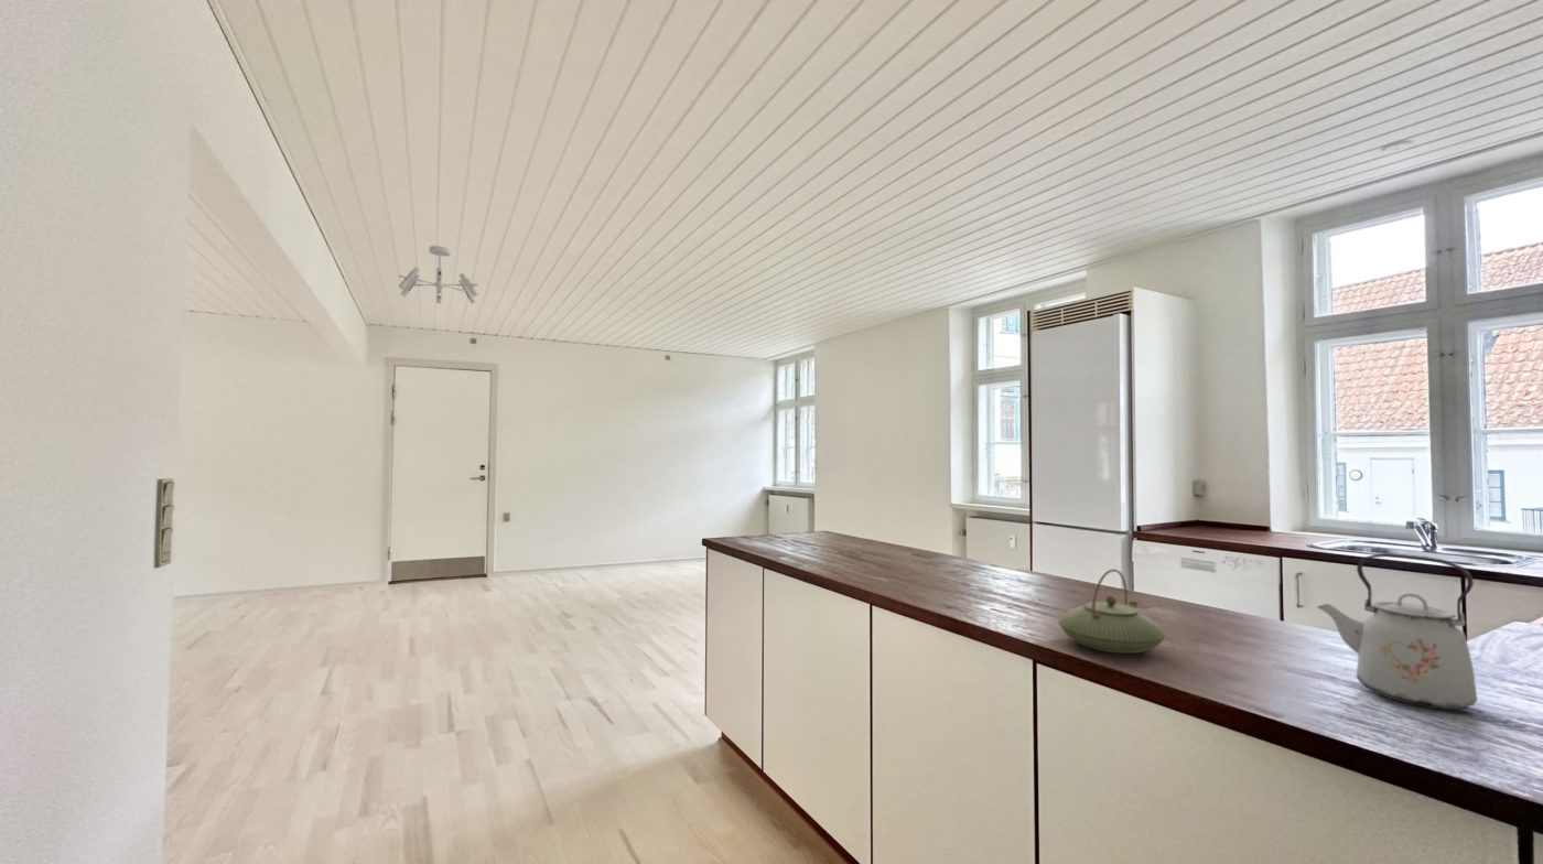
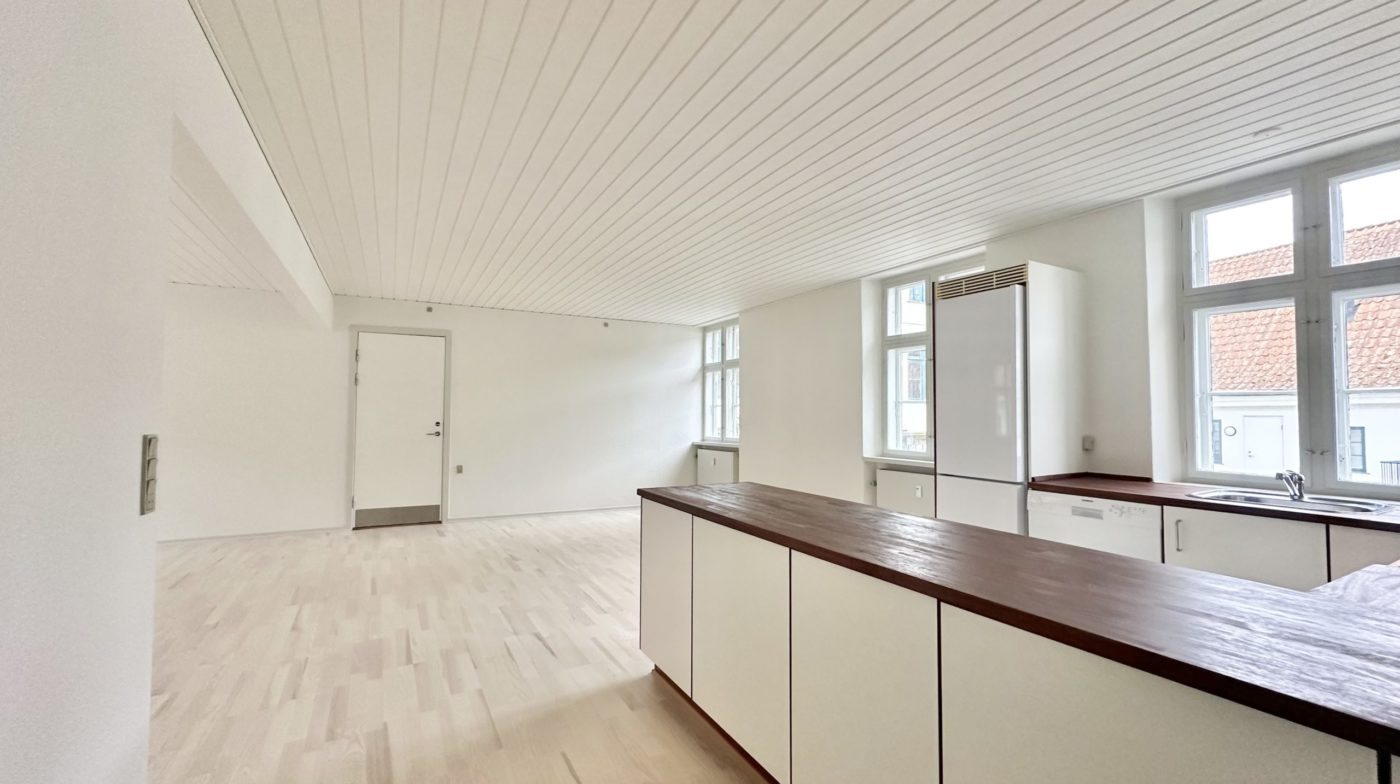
- teapot (1113, 606)
- kettle (1390, 623)
- ceiling light fixture (439, 272)
